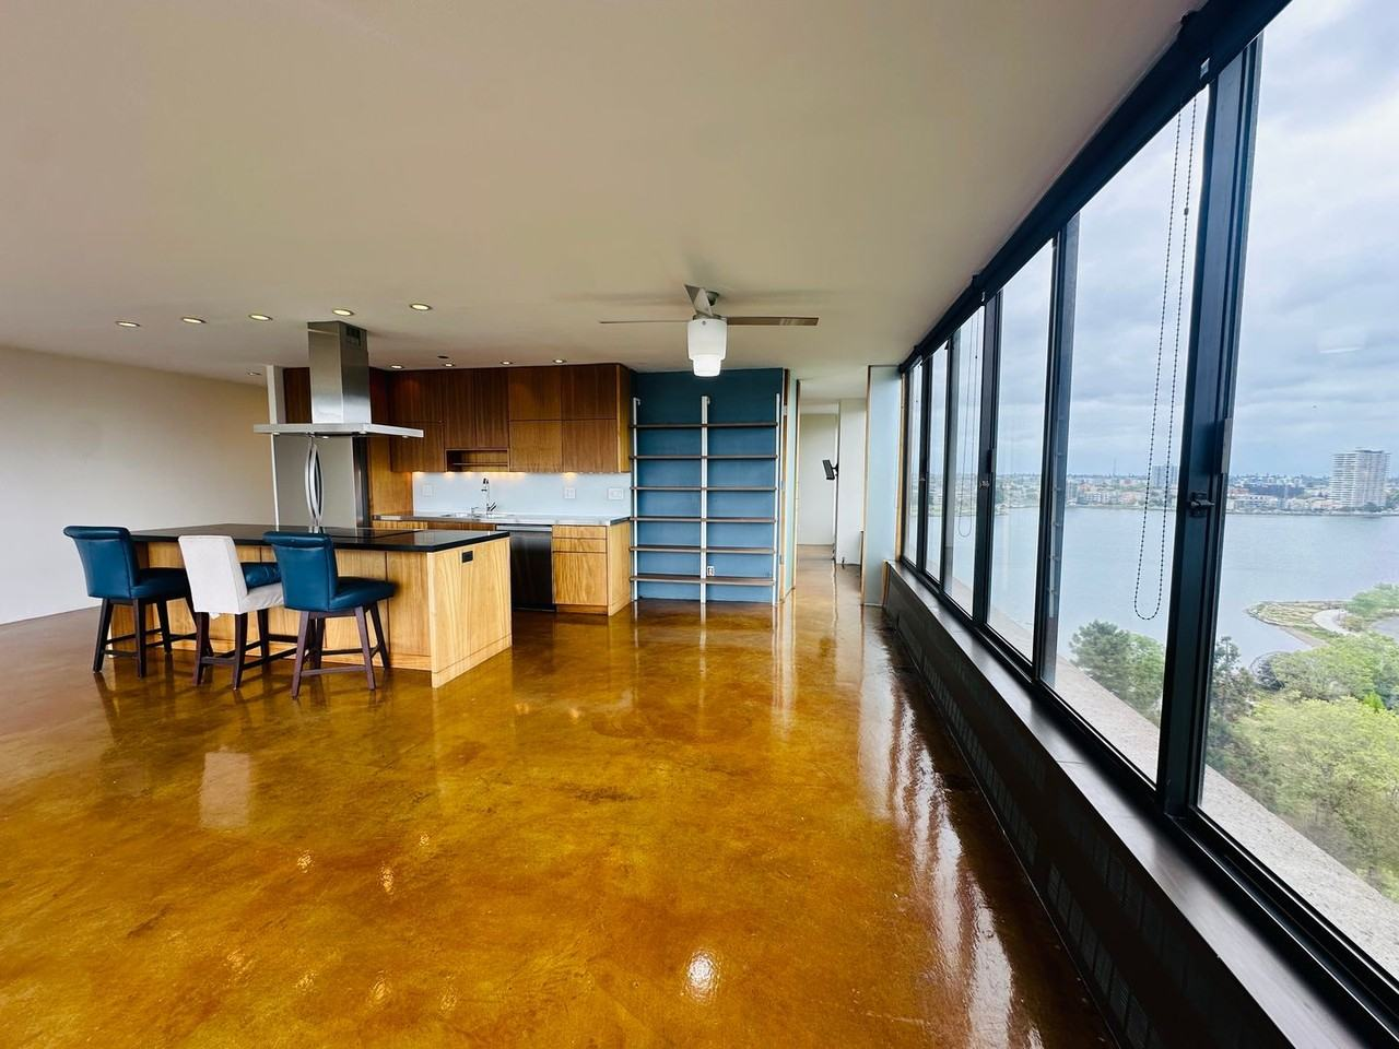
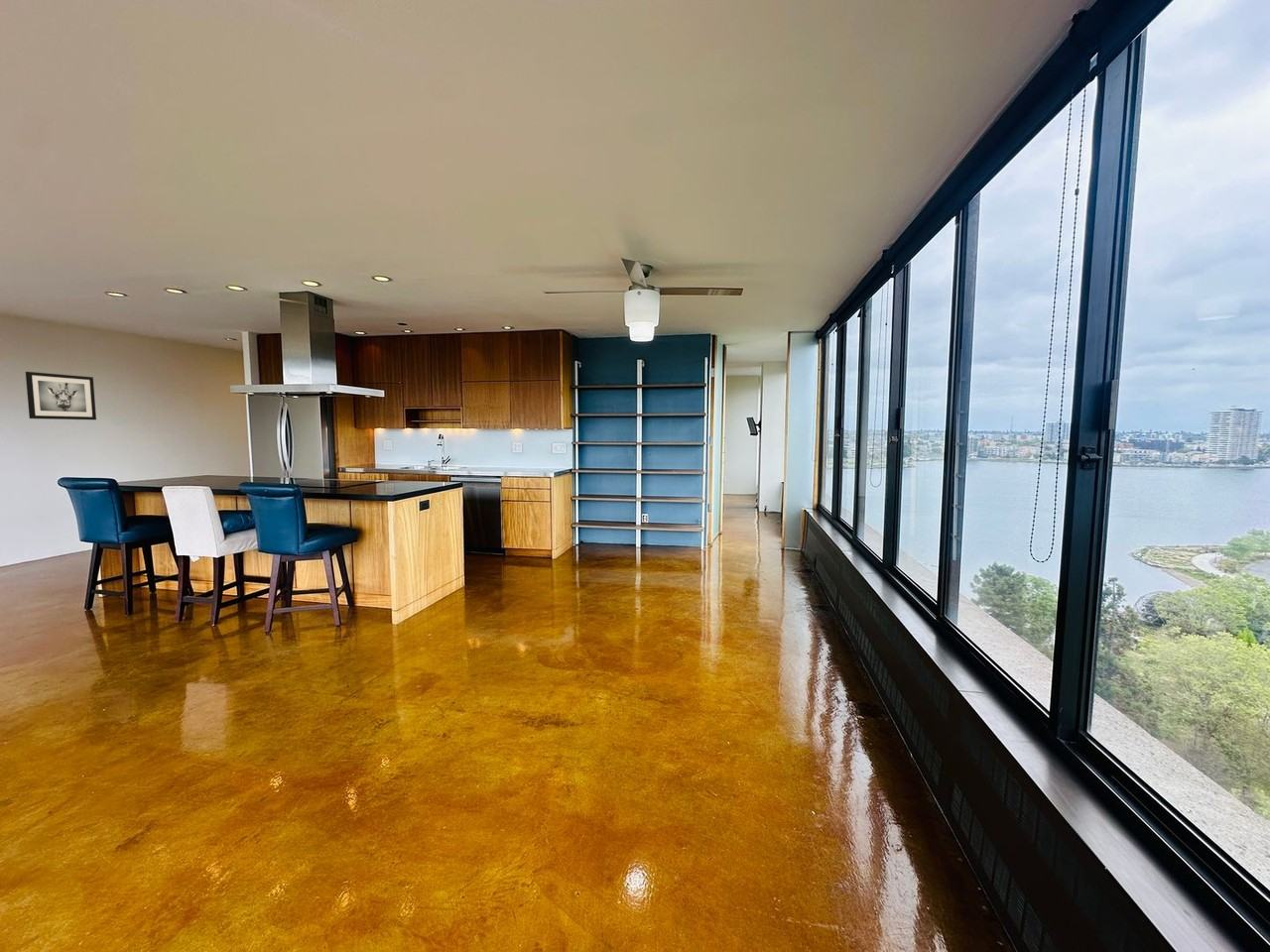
+ wall art (63, 397)
